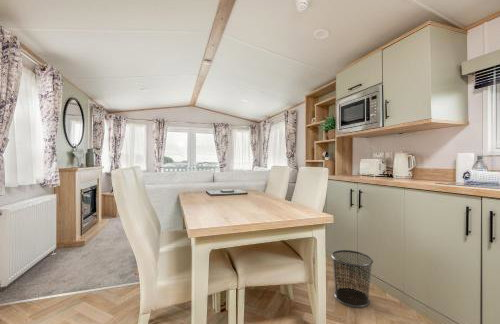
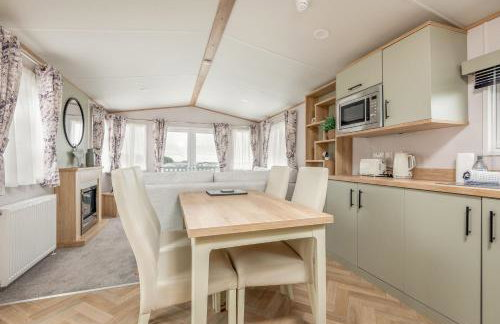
- waste bin (351, 277)
